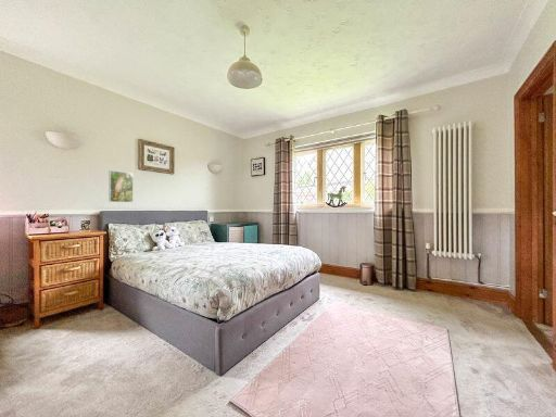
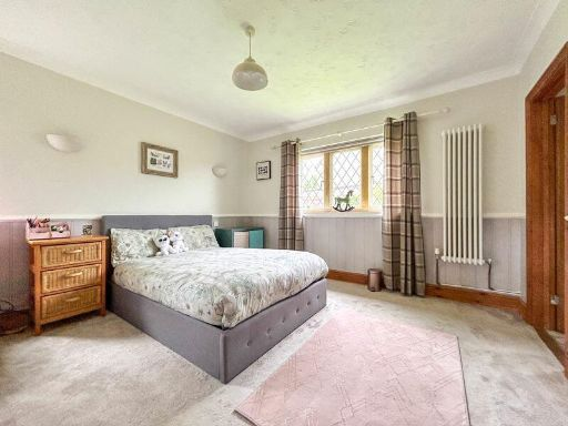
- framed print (121, 187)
